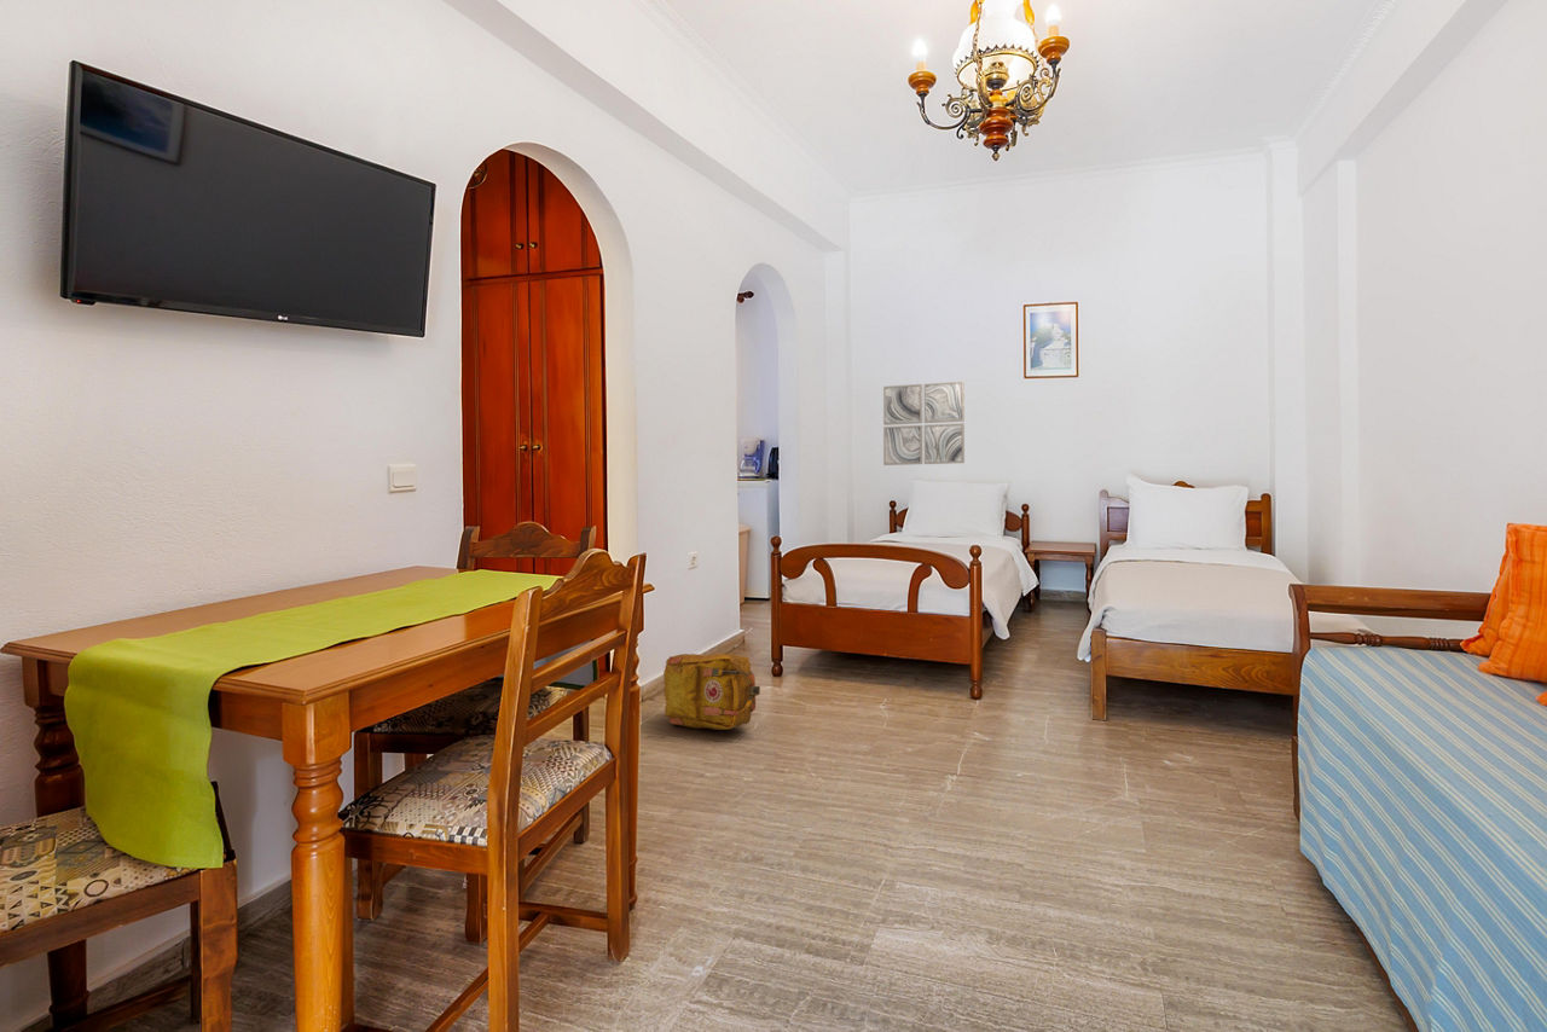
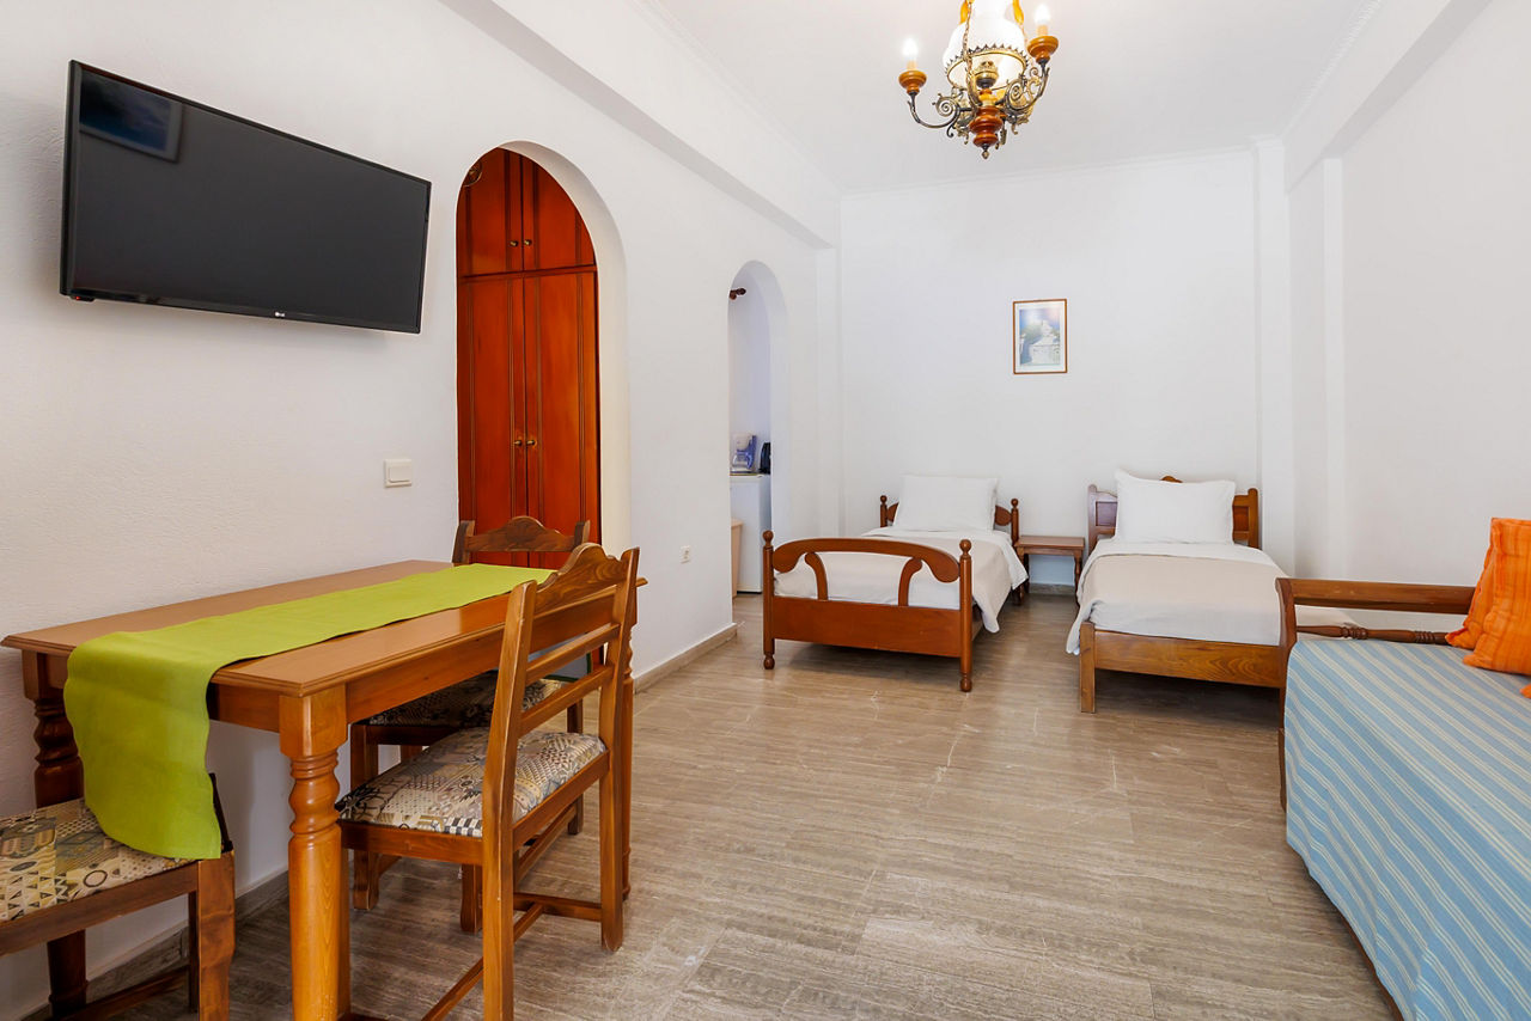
- backpack (714, 689)
- wall art (921, 422)
